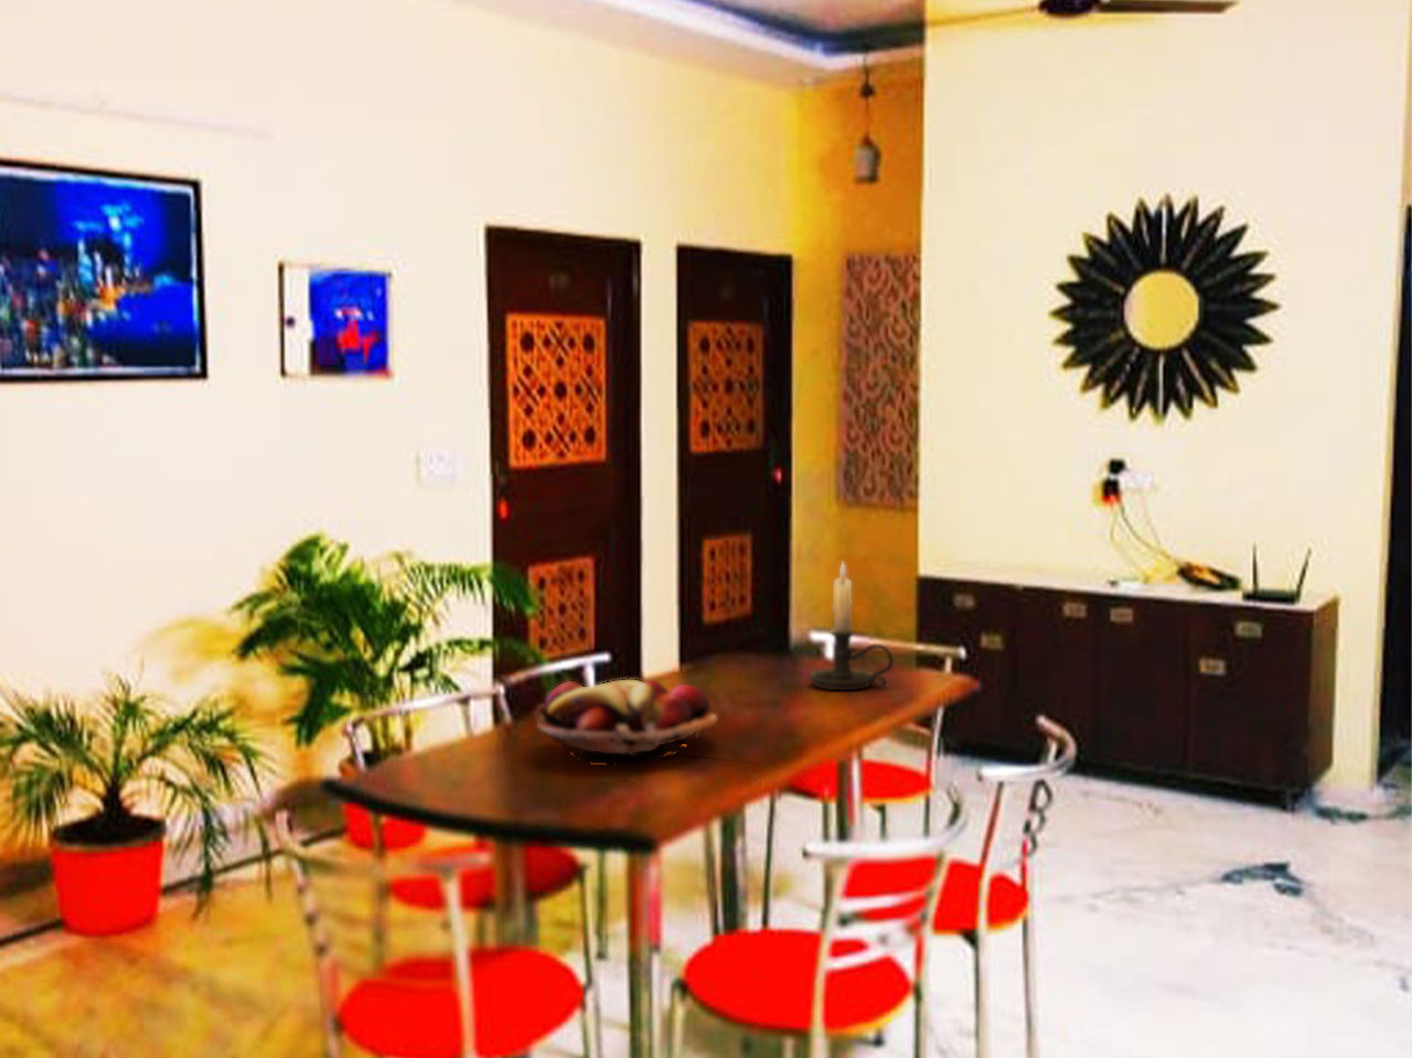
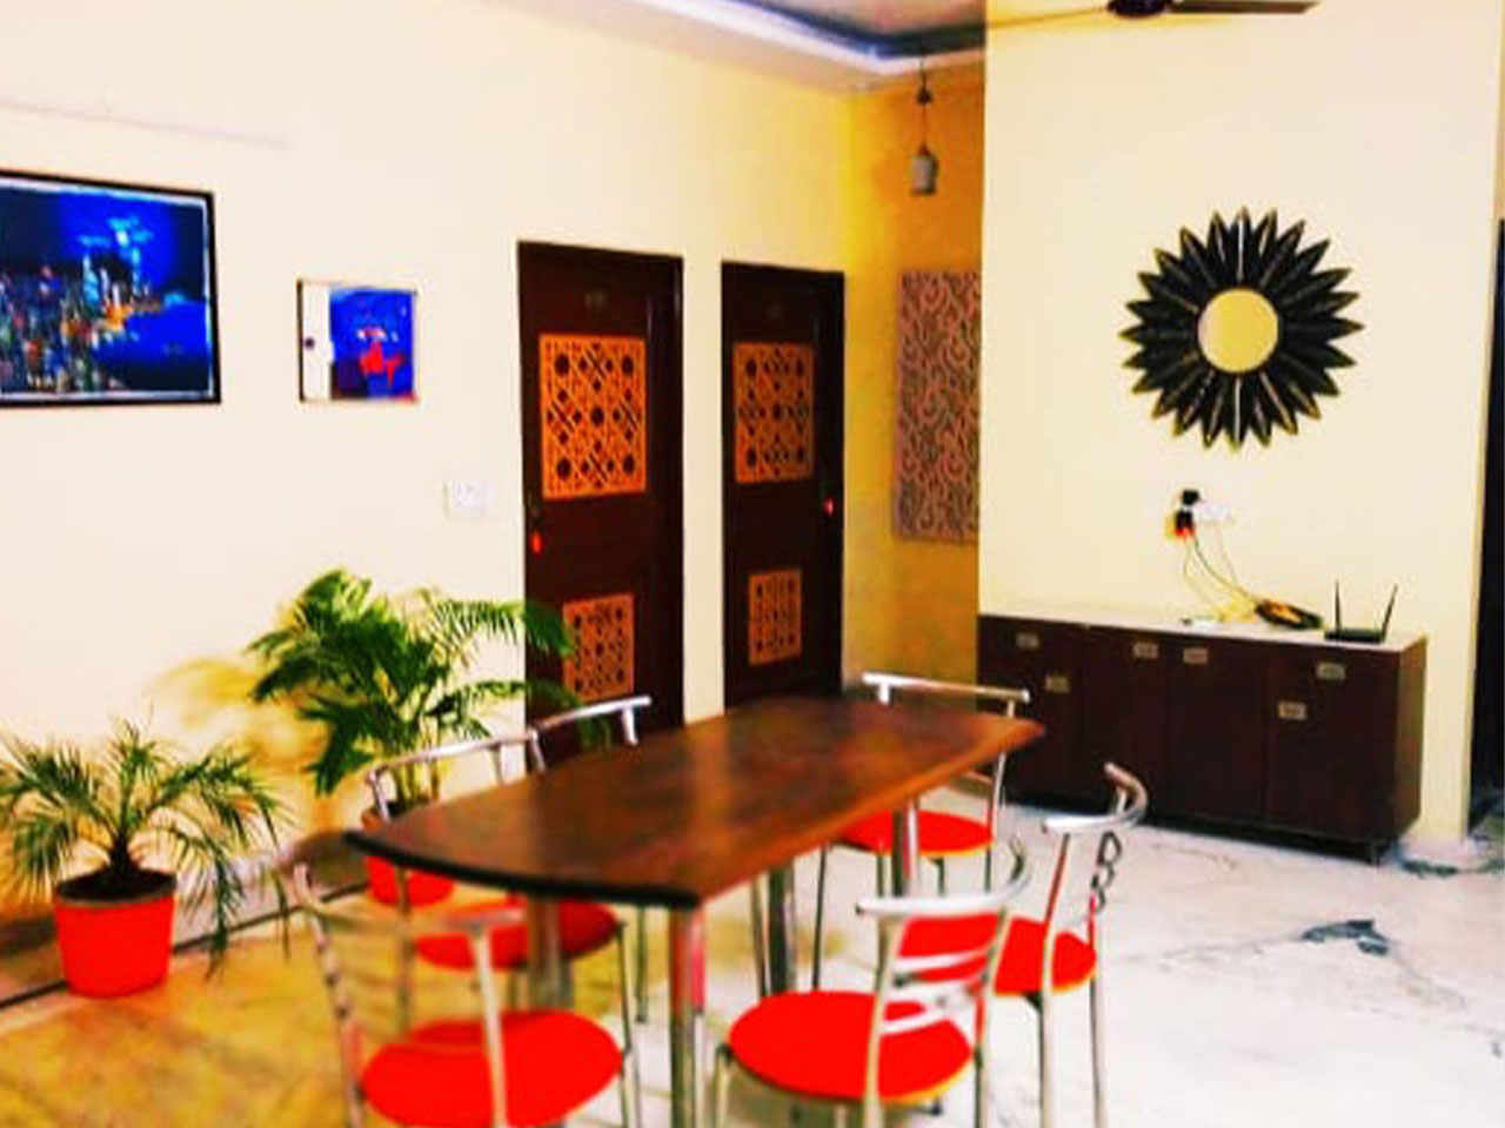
- fruit basket (627, 715)
- candle holder (849, 622)
